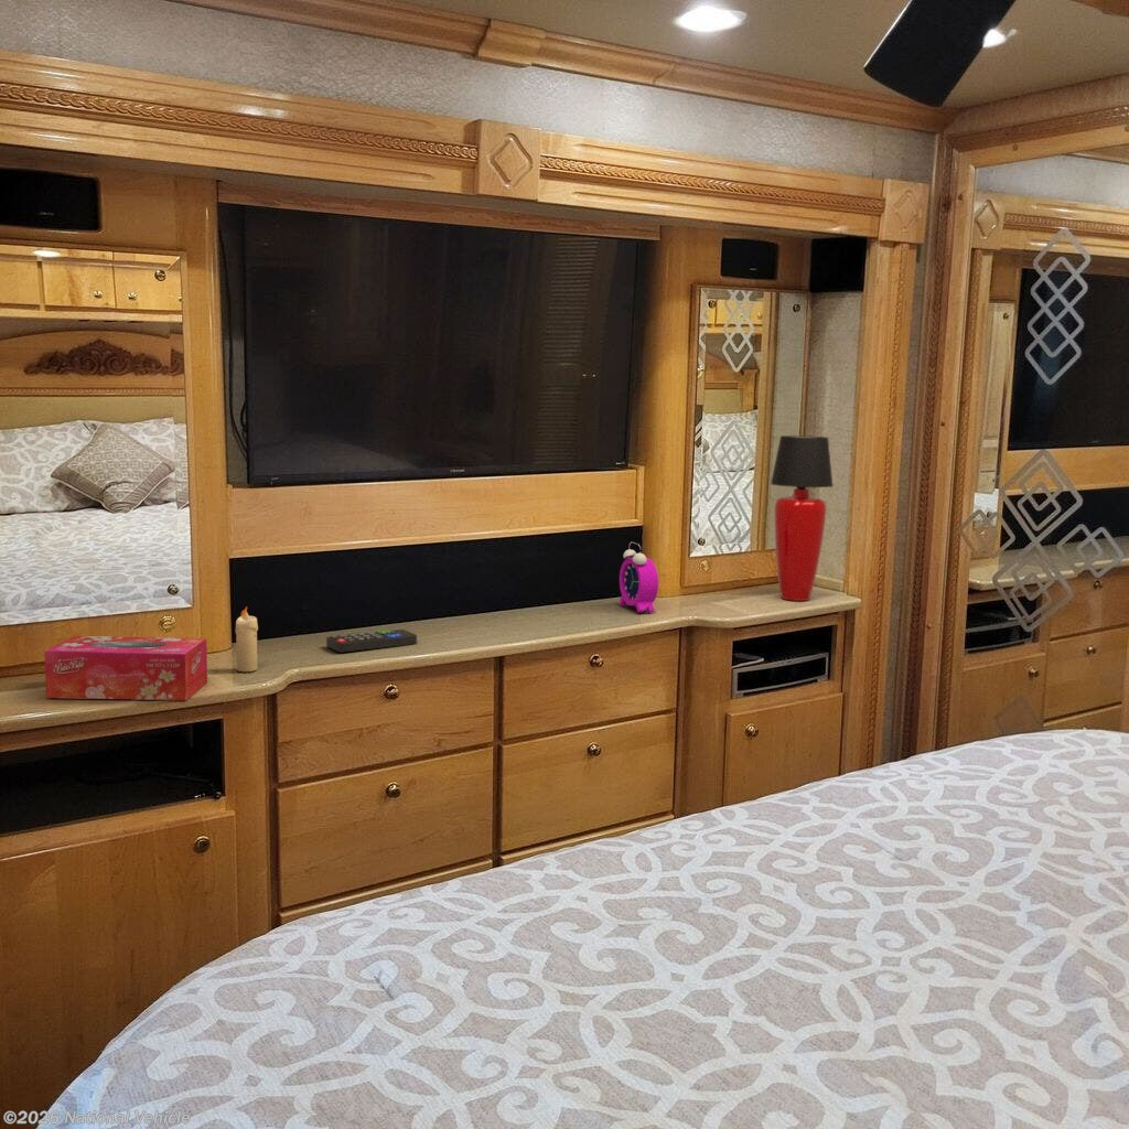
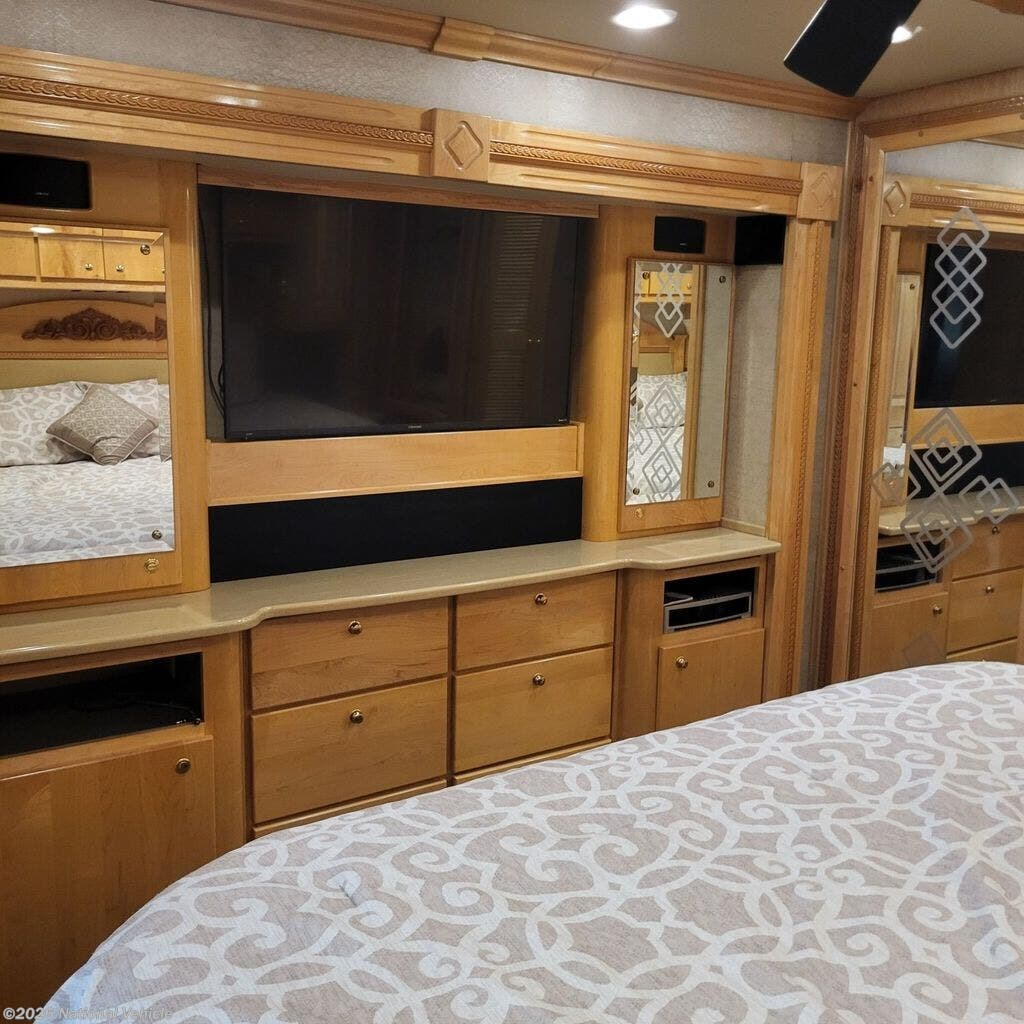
- candle (247, 637)
- tissue box (128, 667)
- alarm clock (637, 576)
- remote control (372, 639)
- table lamp (799, 518)
